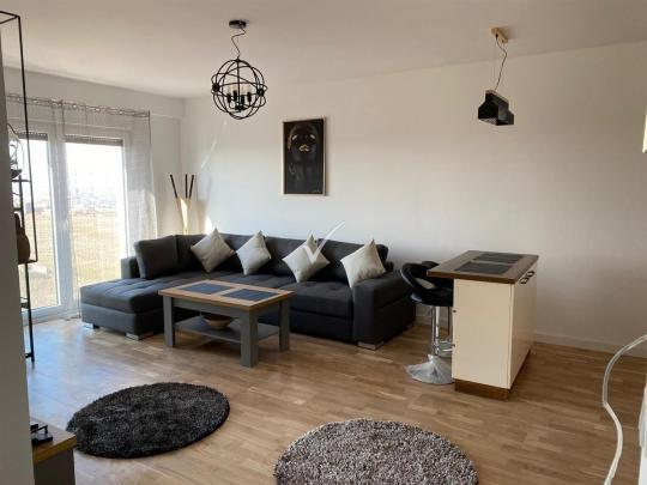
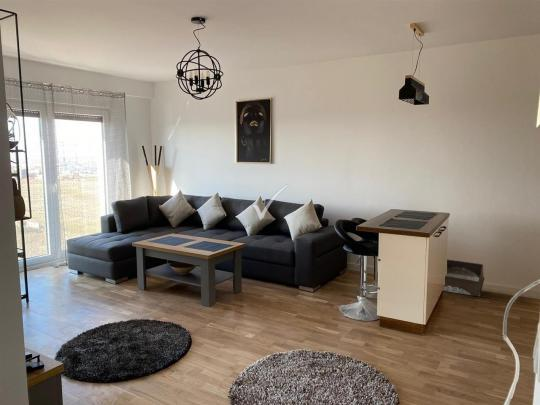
+ storage bin (455, 276)
